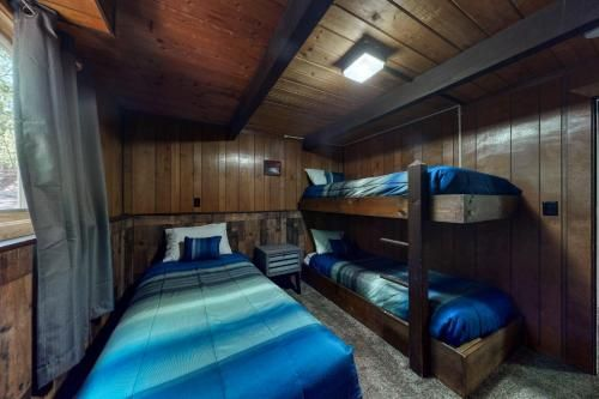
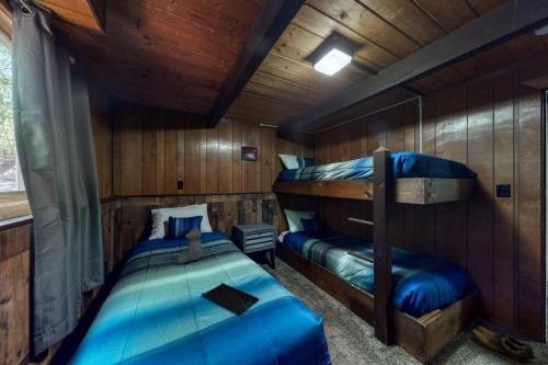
+ shoes (501, 342)
+ teddy bear (190, 242)
+ tray (229, 296)
